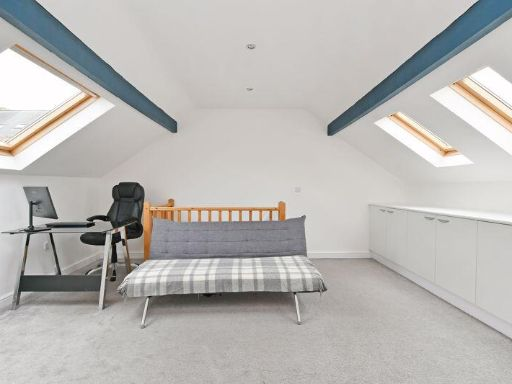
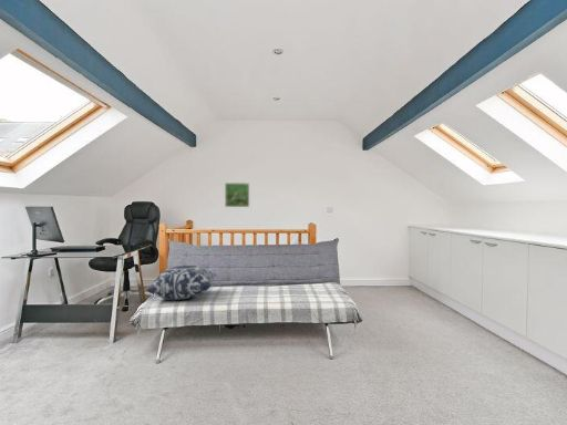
+ cushion (183, 281)
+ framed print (237, 195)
